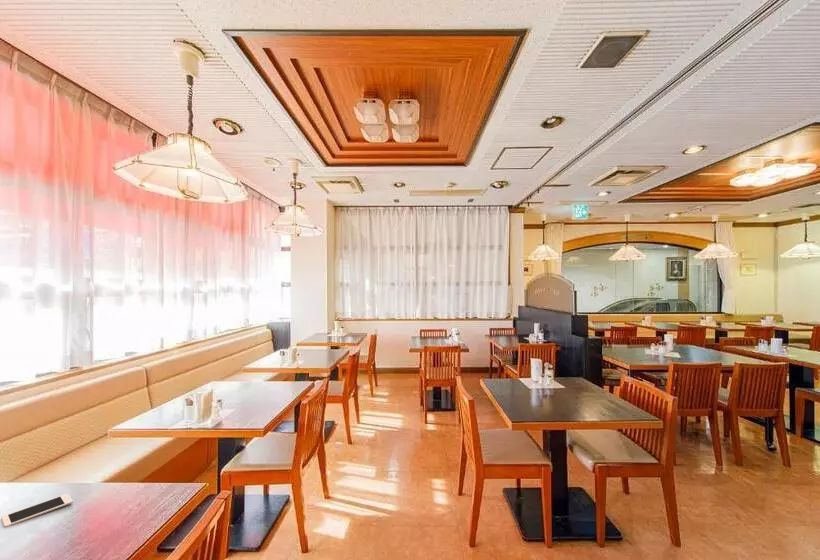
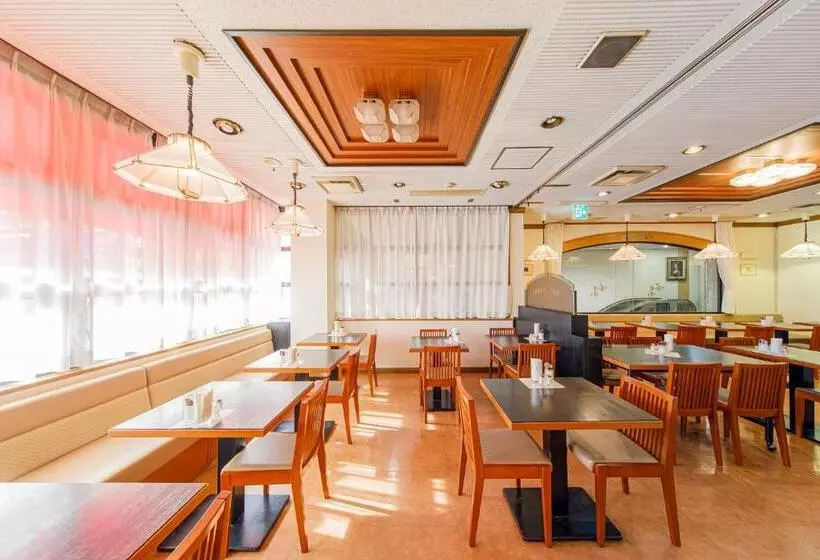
- cell phone (38, 509)
